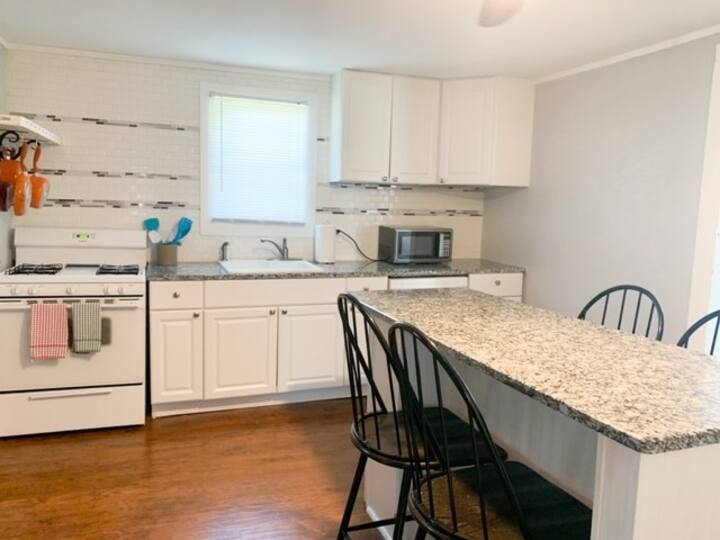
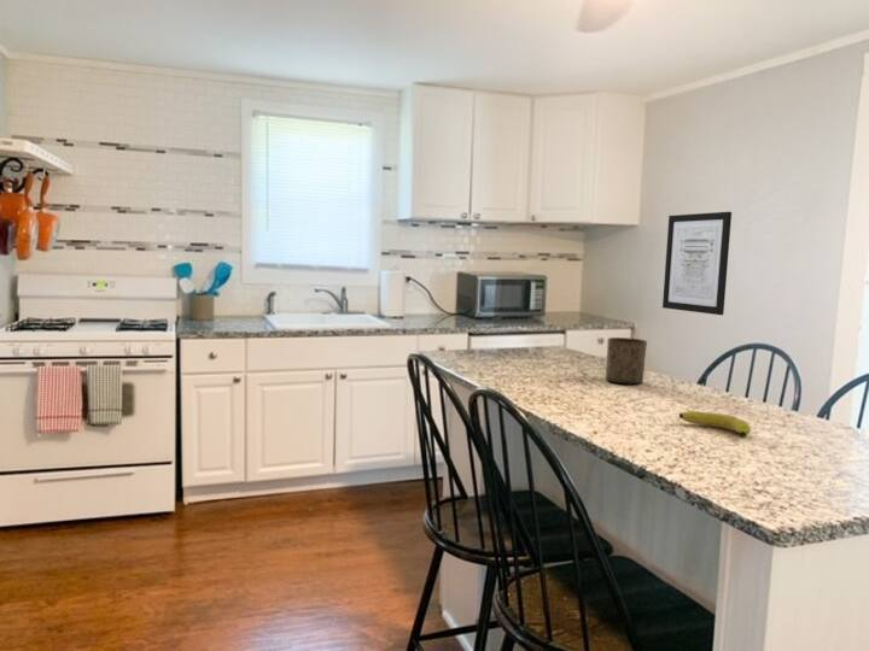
+ cup (625, 360)
+ wall art (694, 263)
+ fruit (719, 424)
